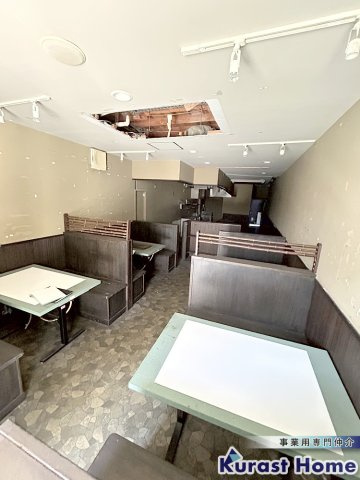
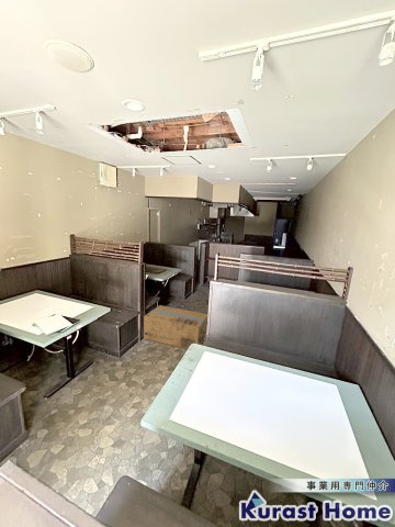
+ cardboard box (177, 325)
